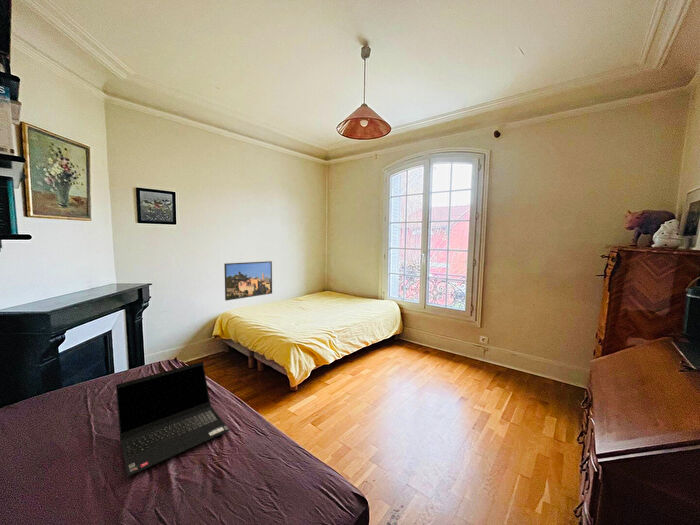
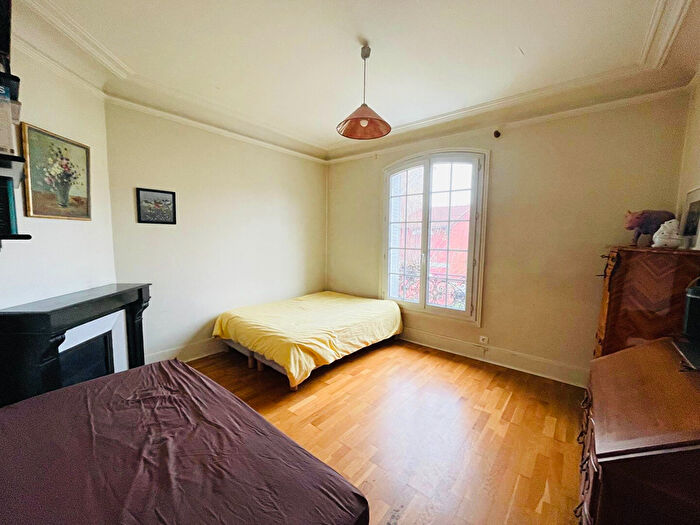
- laptop computer (172, 408)
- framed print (250, 279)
